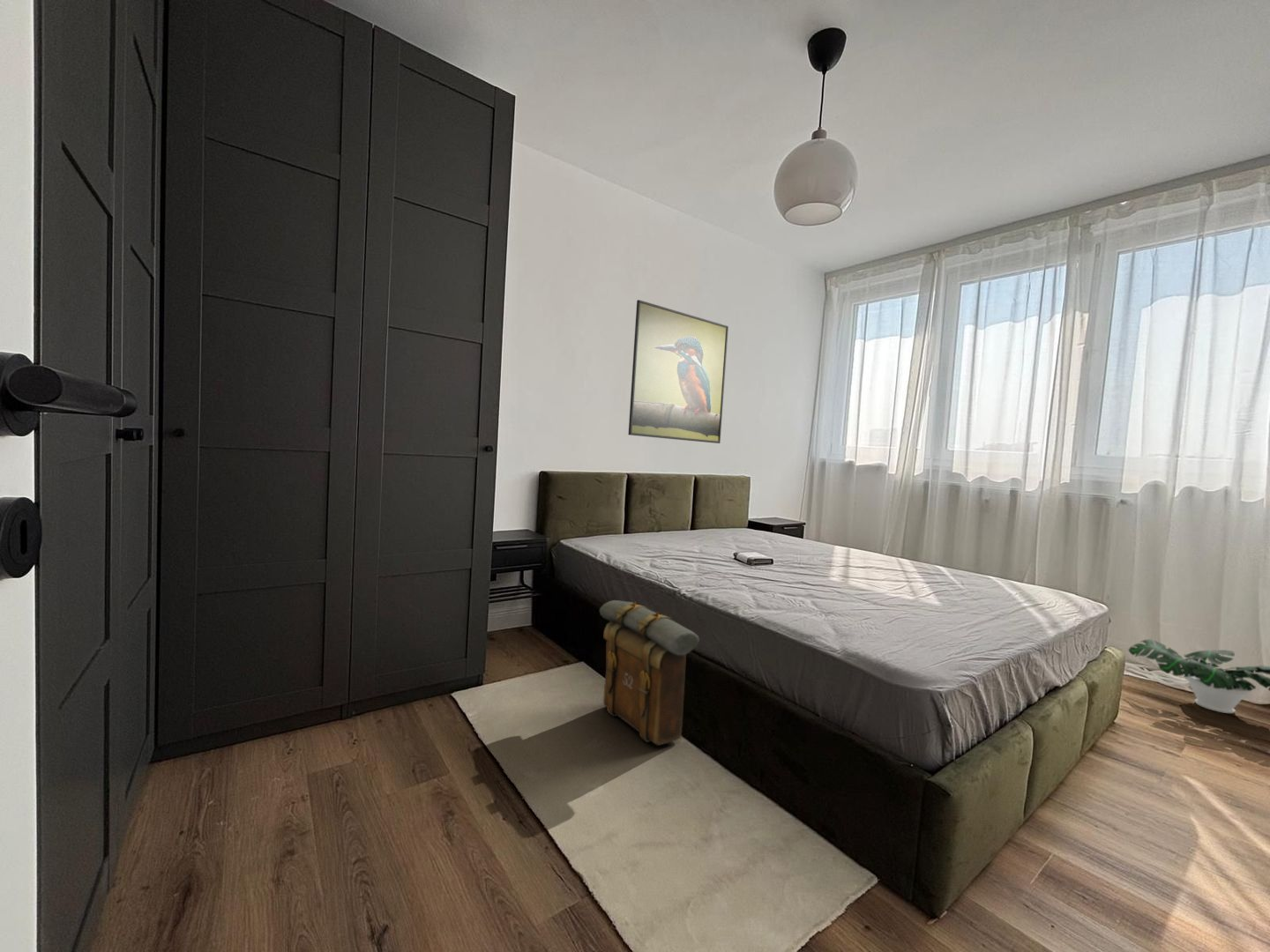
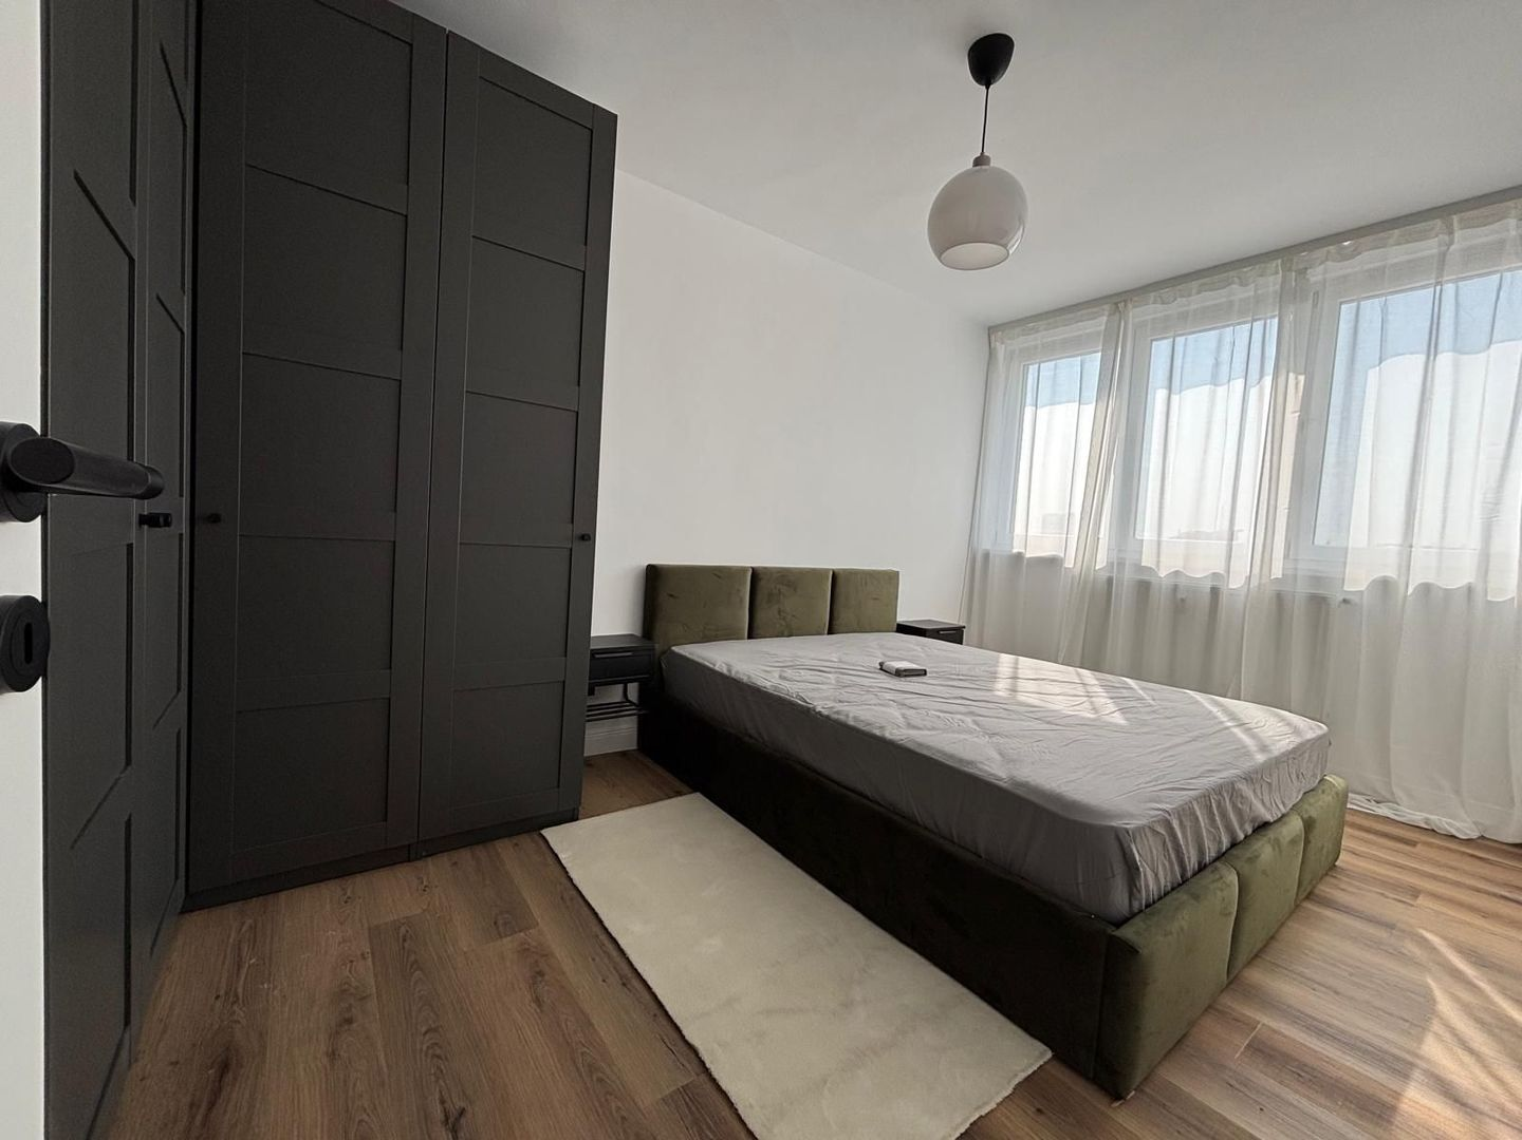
- backpack (642, 666)
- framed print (681, 376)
- potted plant (1205, 680)
